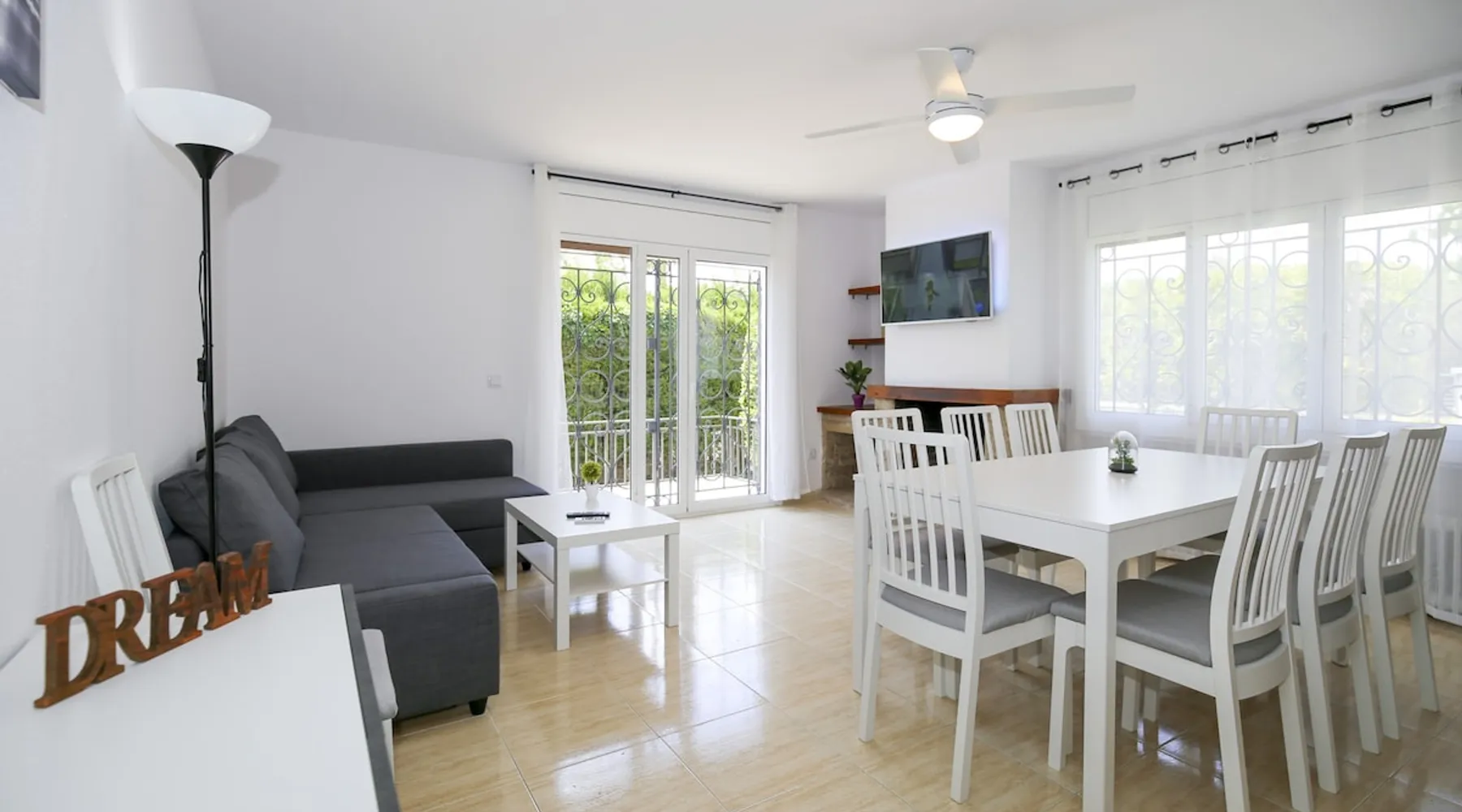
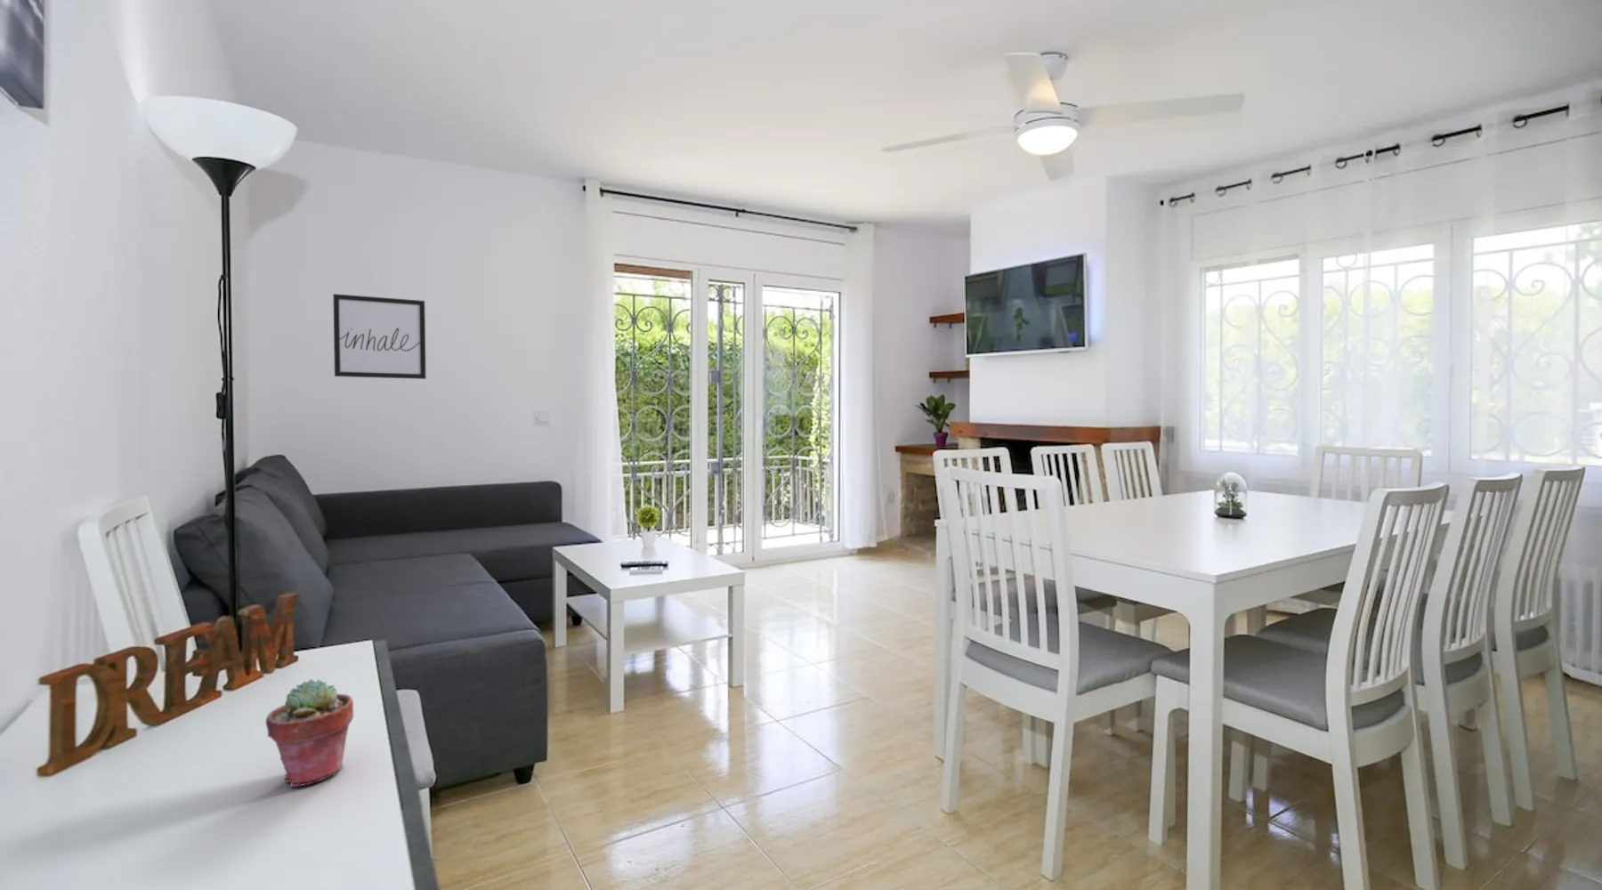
+ wall art (380, 338)
+ potted succulent (311, 727)
